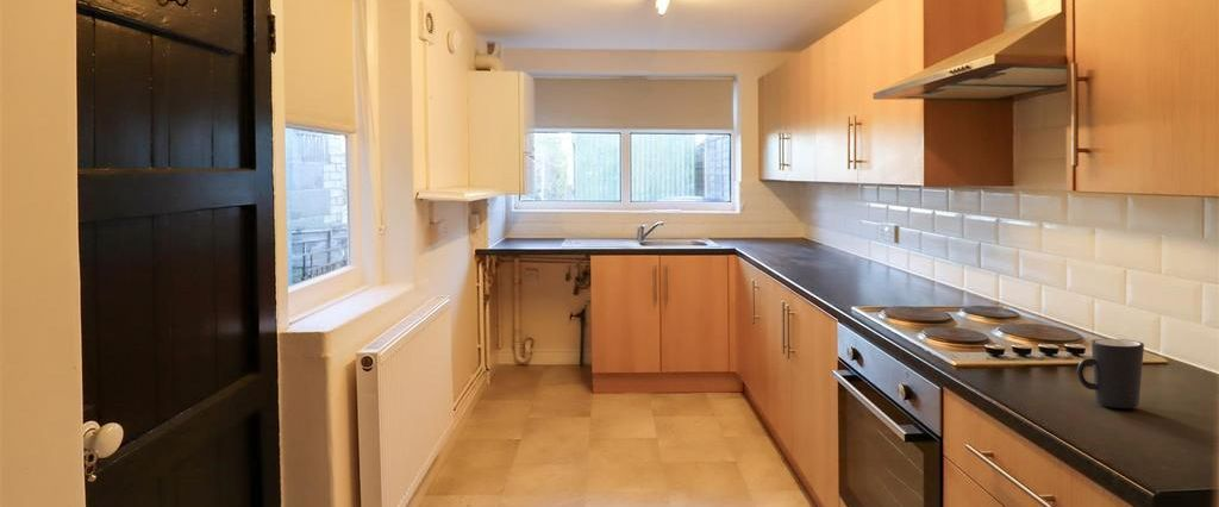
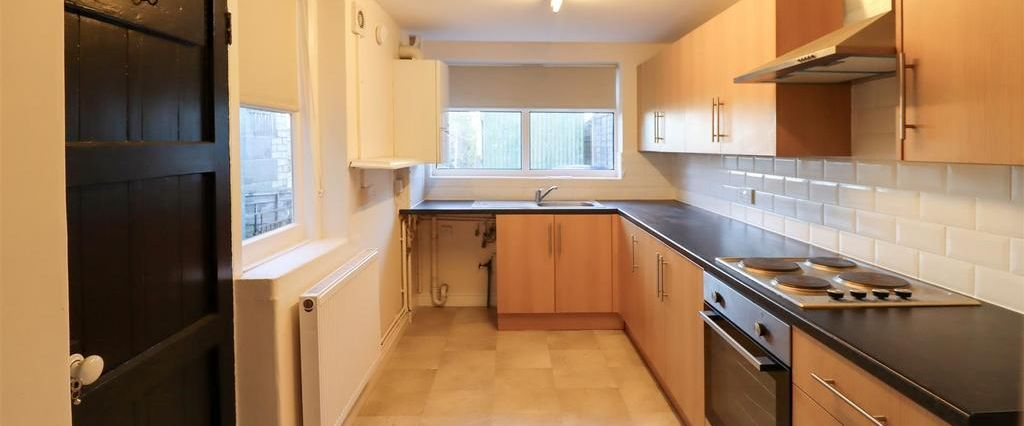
- mug (1108, 374)
